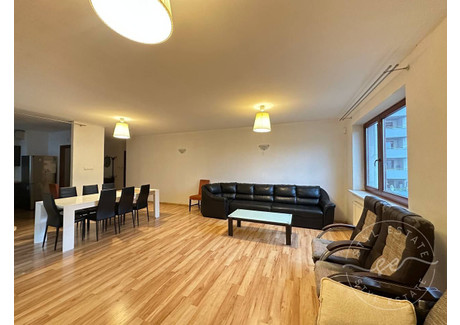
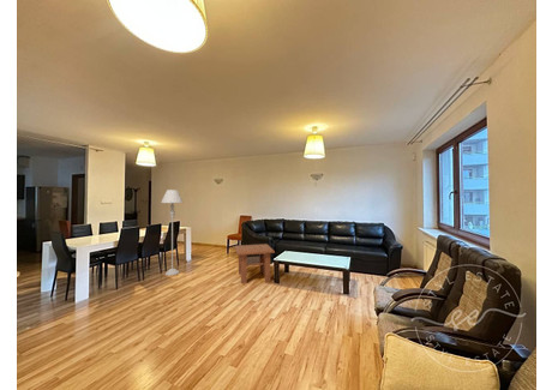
+ coffee table (253, 263)
+ floor lamp (172, 232)
